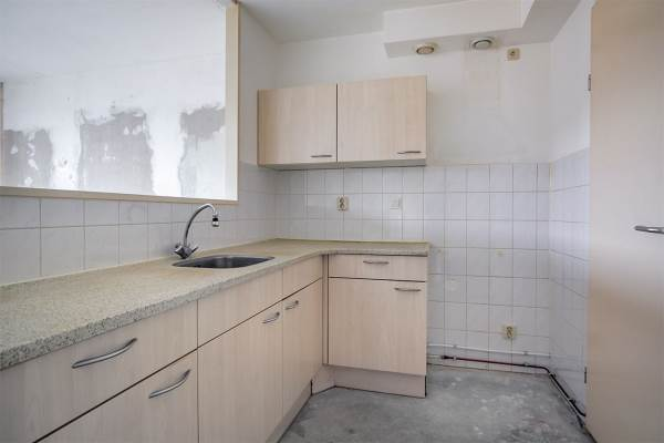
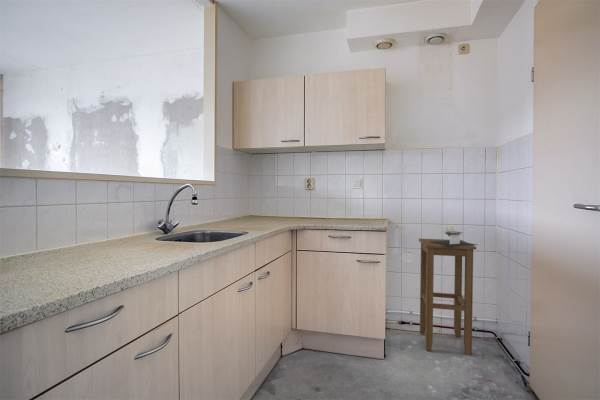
+ architectural model (452, 235)
+ stool (444, 293)
